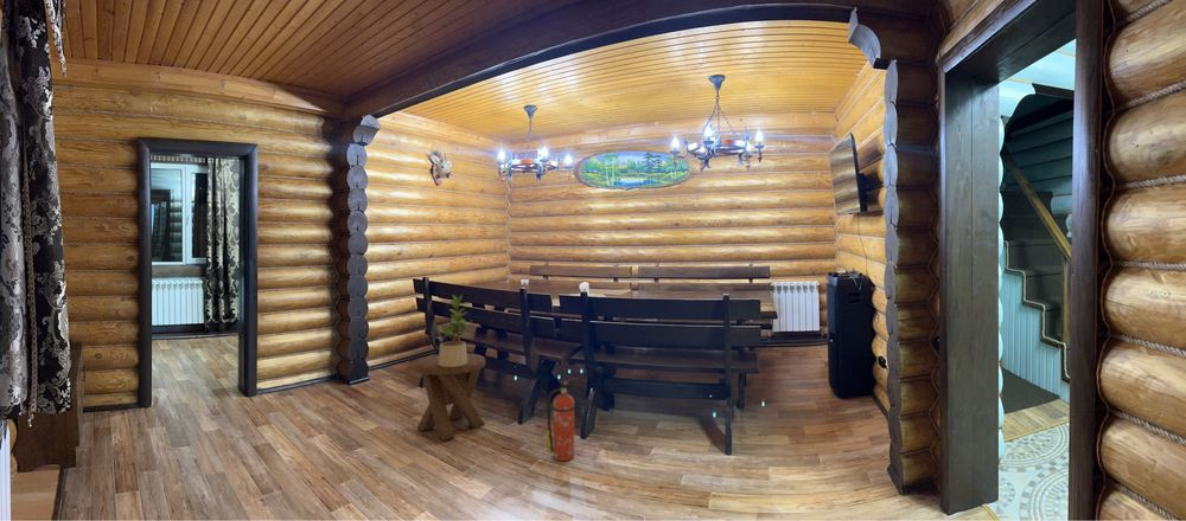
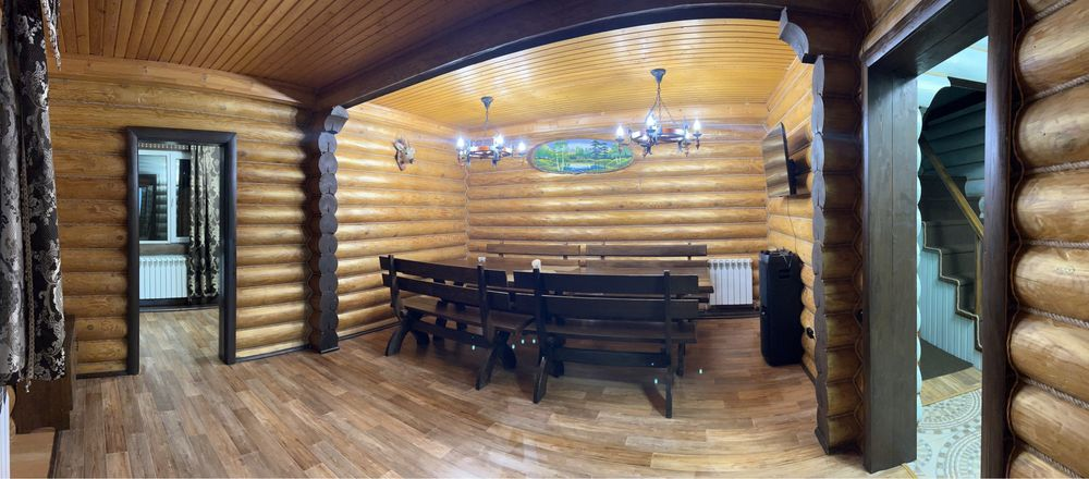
- potted plant (452, 328)
- music stool (451, 393)
- fire extinguisher (565, 417)
